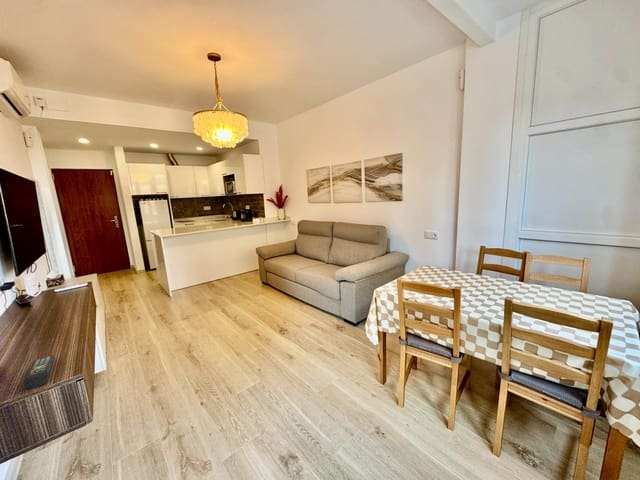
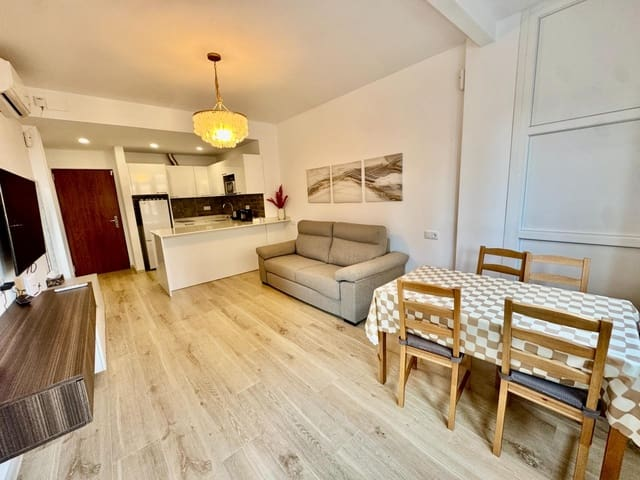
- remote control (40, 369)
